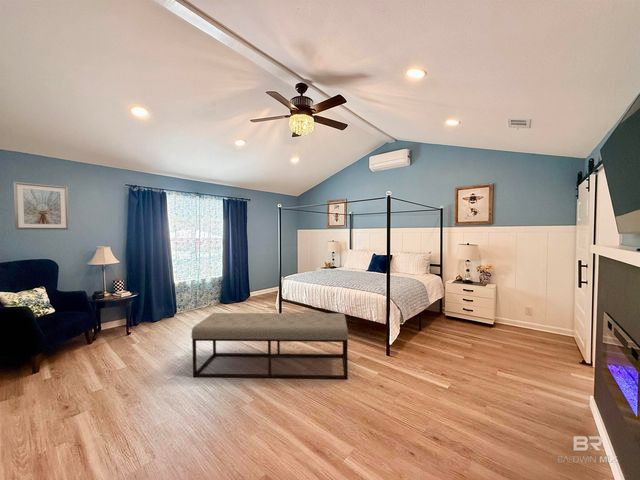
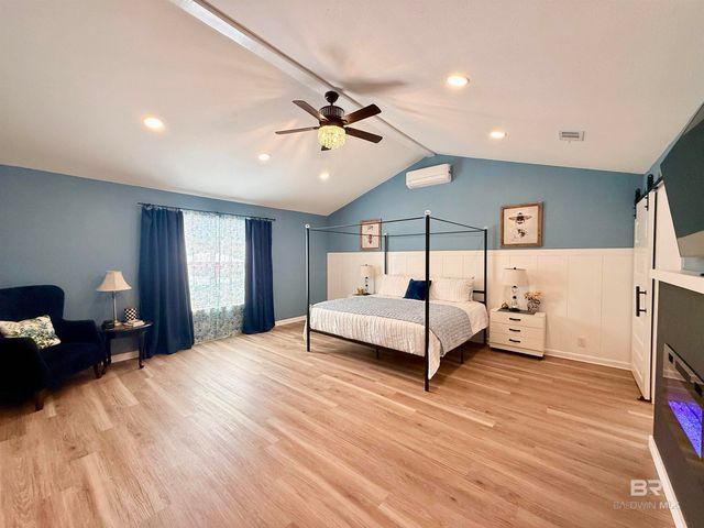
- picture frame (42, 207)
- bench (274, 340)
